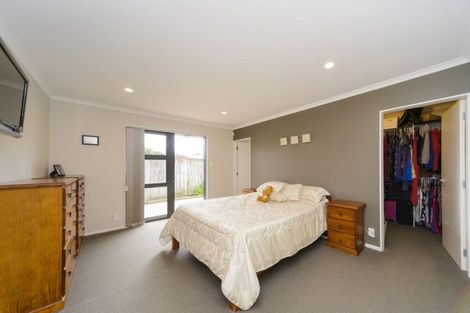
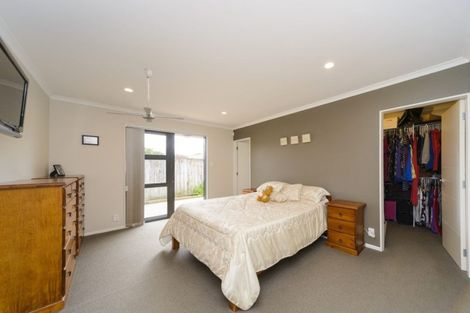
+ ceiling fan (148, 94)
